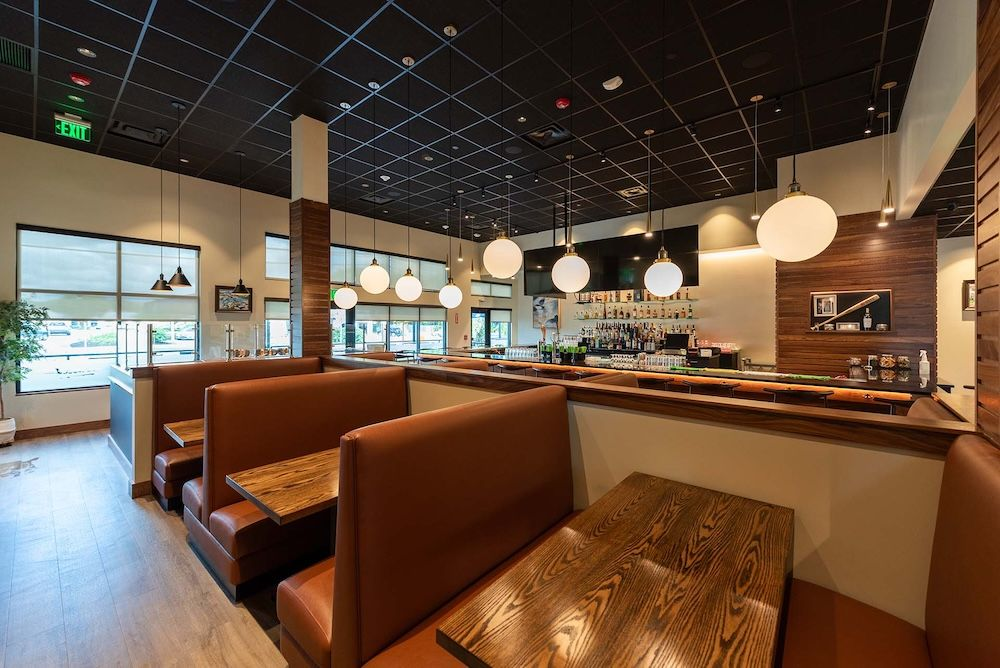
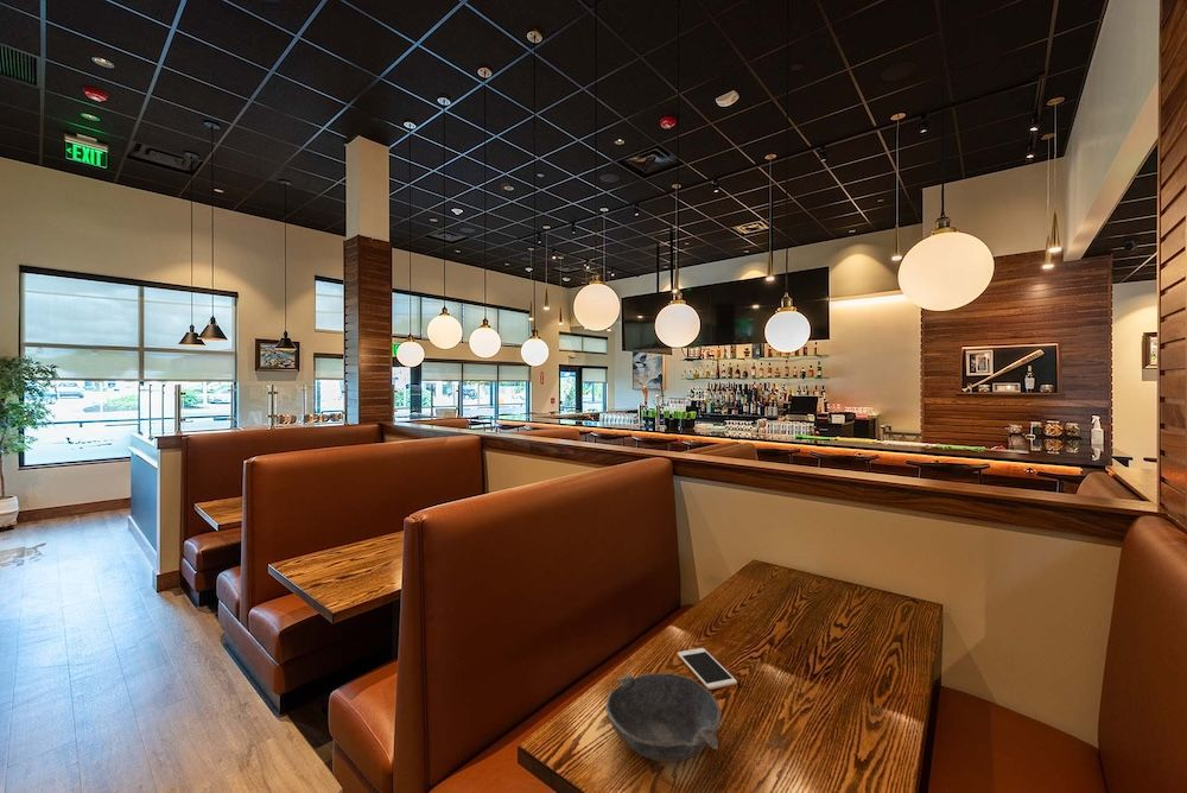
+ cell phone (705, 667)
+ bowl (665, 717)
